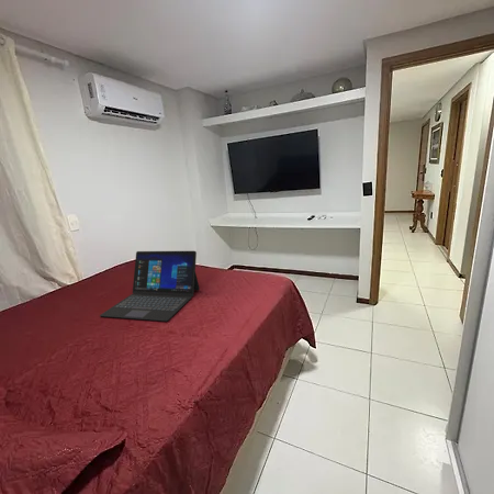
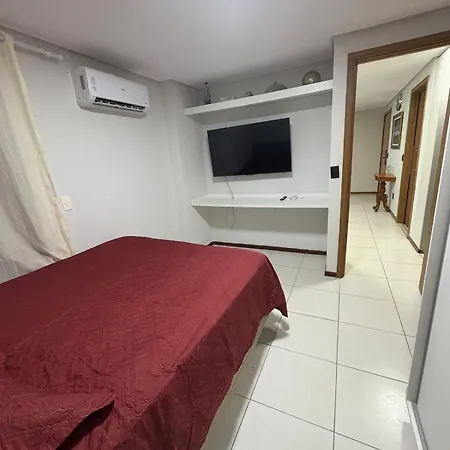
- laptop (150, 281)
